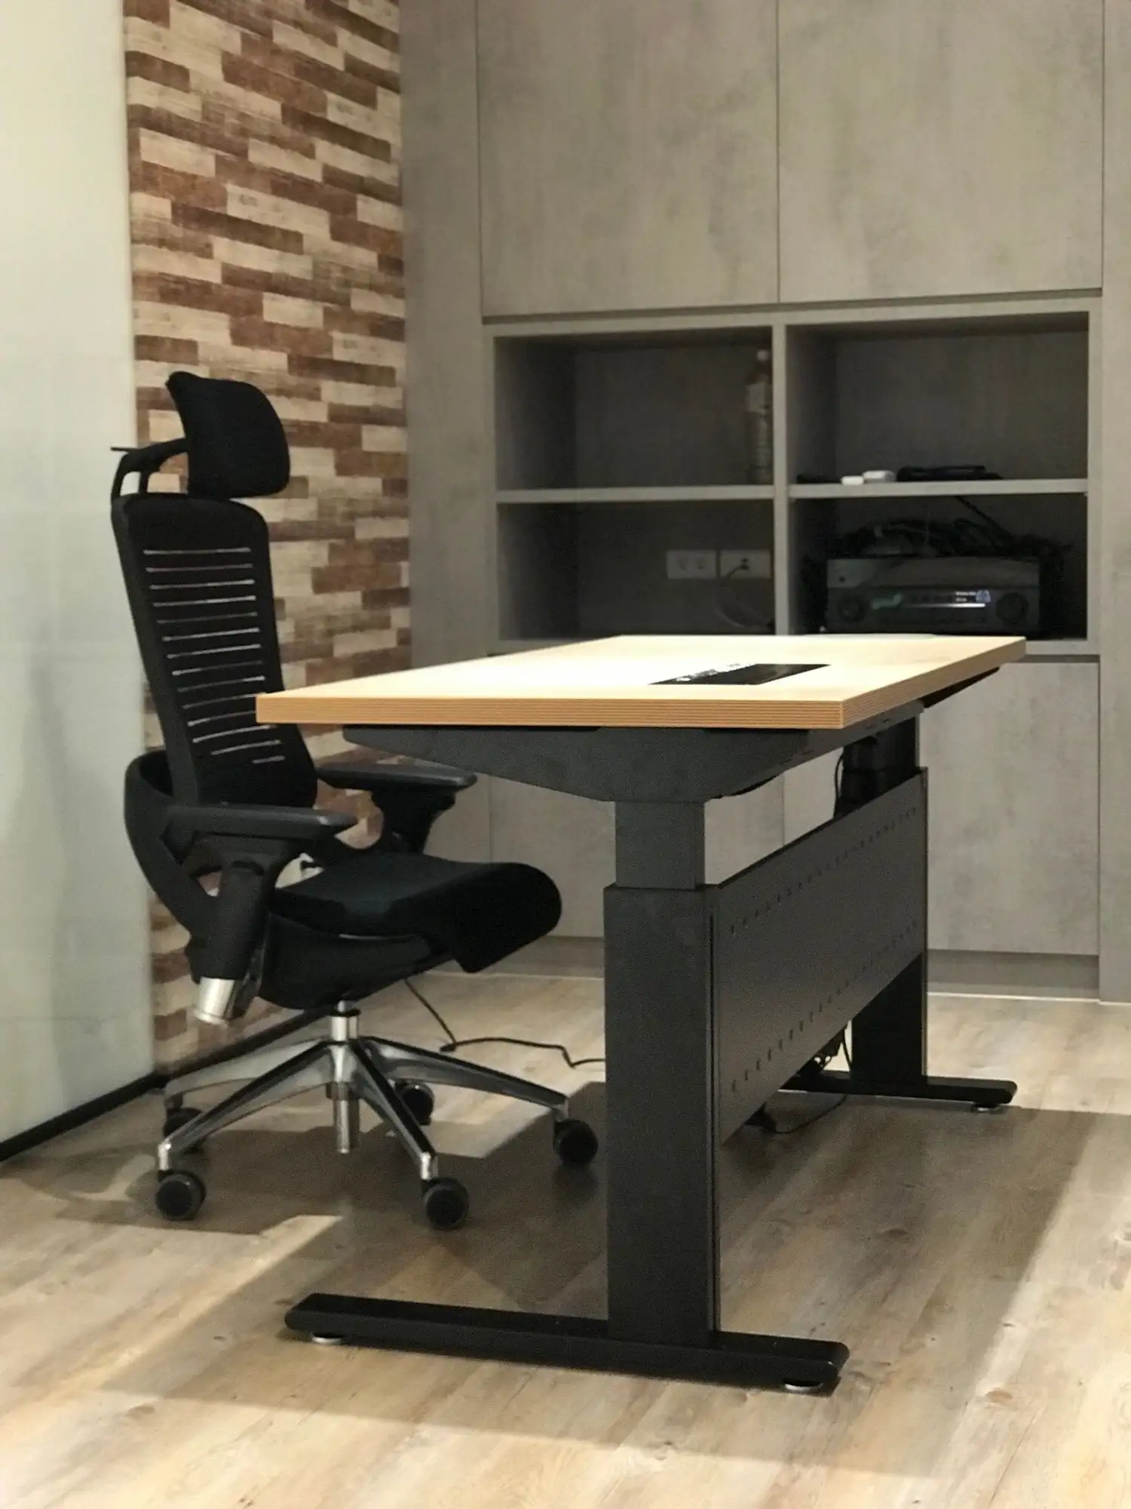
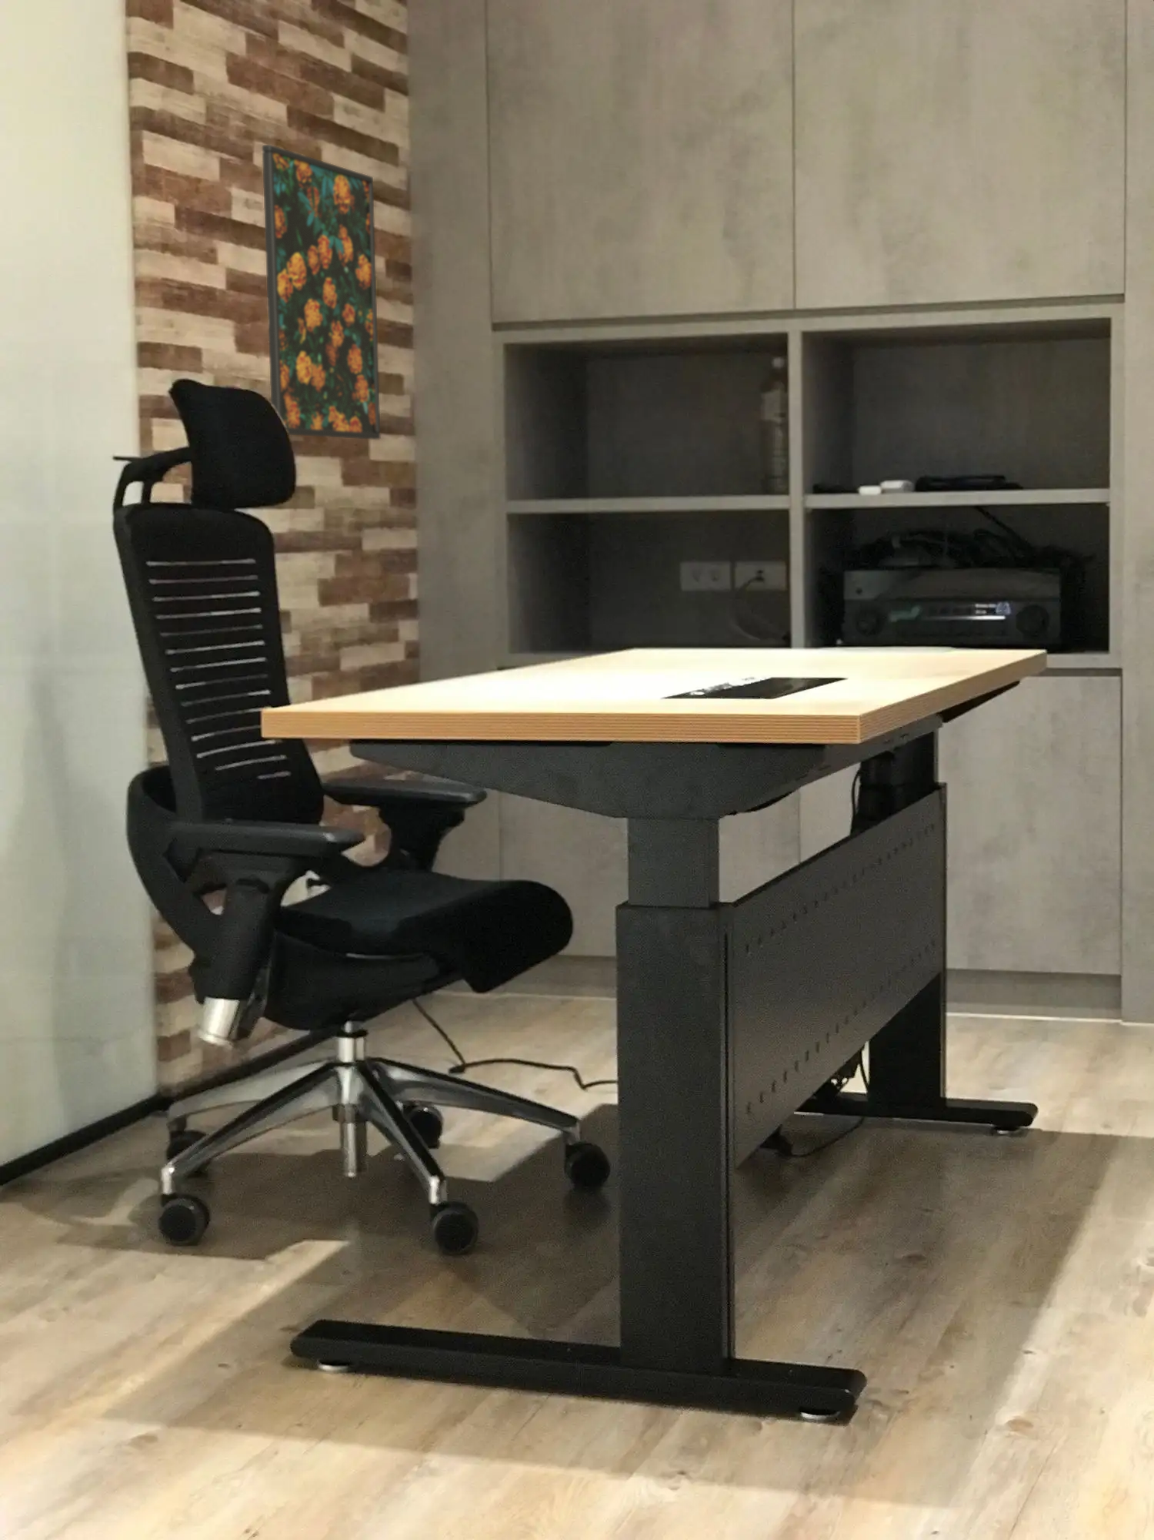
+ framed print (324, 300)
